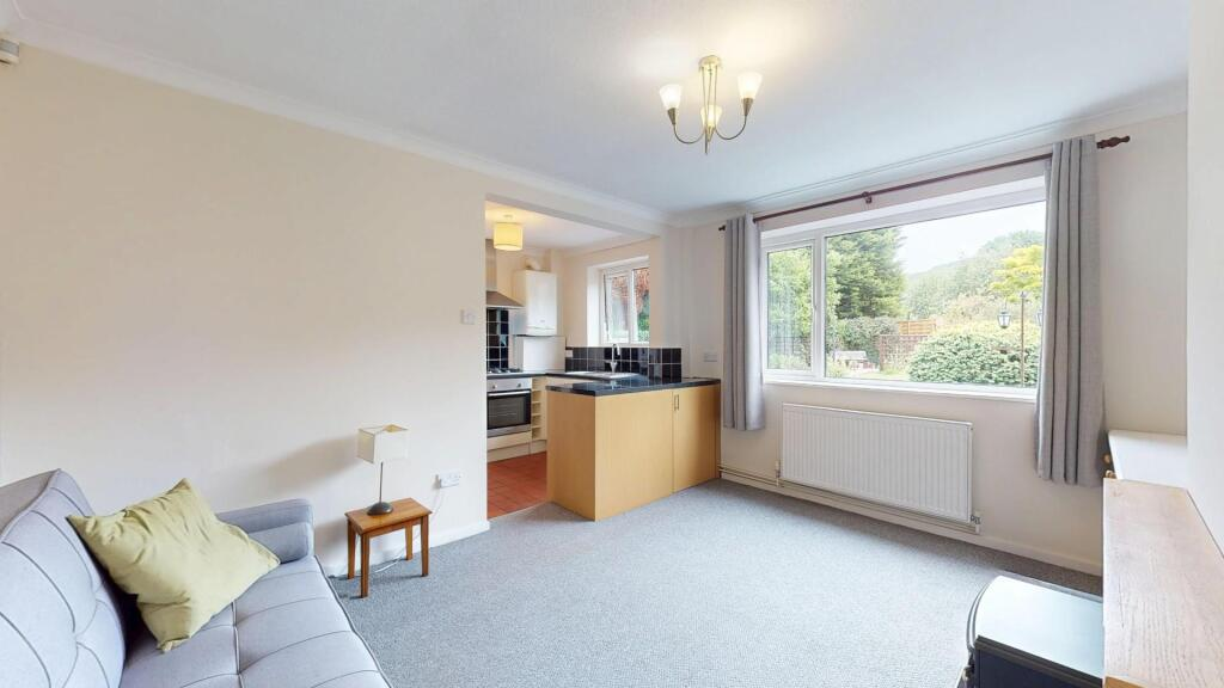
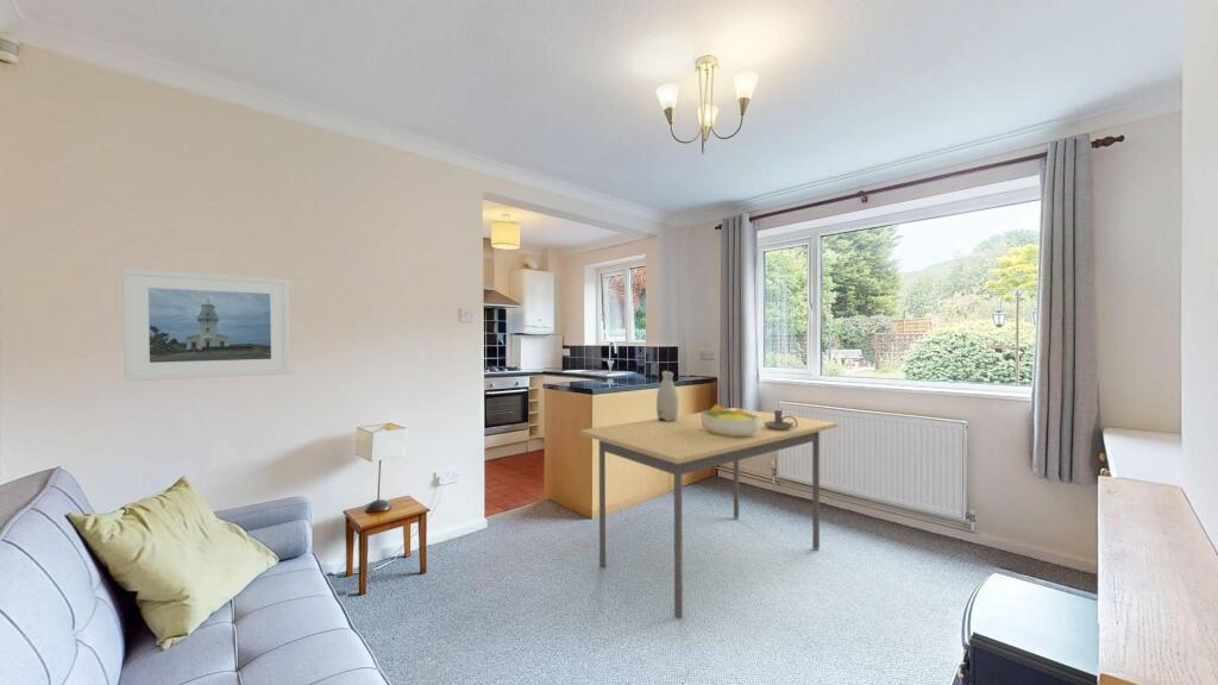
+ vase (667, 395)
+ dining table (734, 491)
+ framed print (213, 325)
+ fruit bowl (729, 419)
+ candle holder (780, 419)
